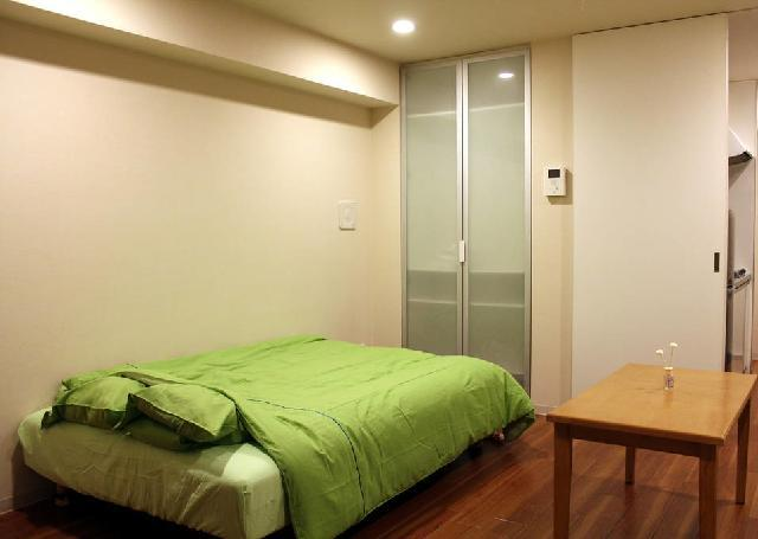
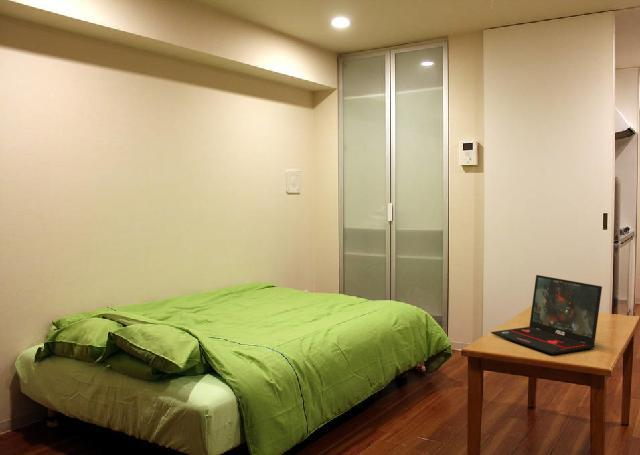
+ laptop (543, 311)
